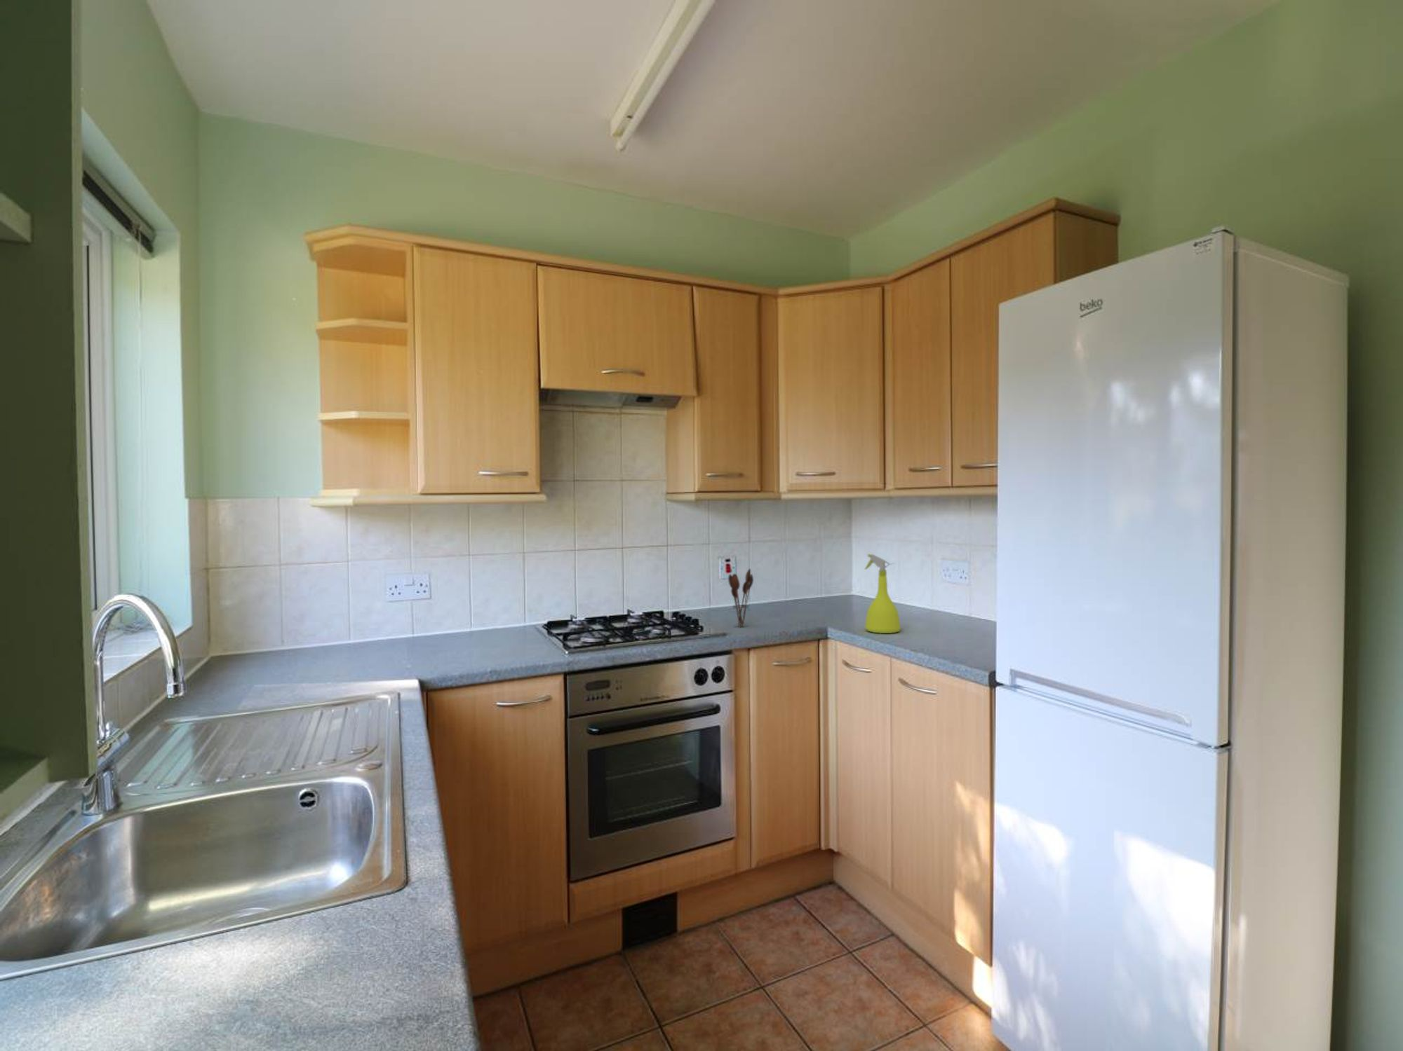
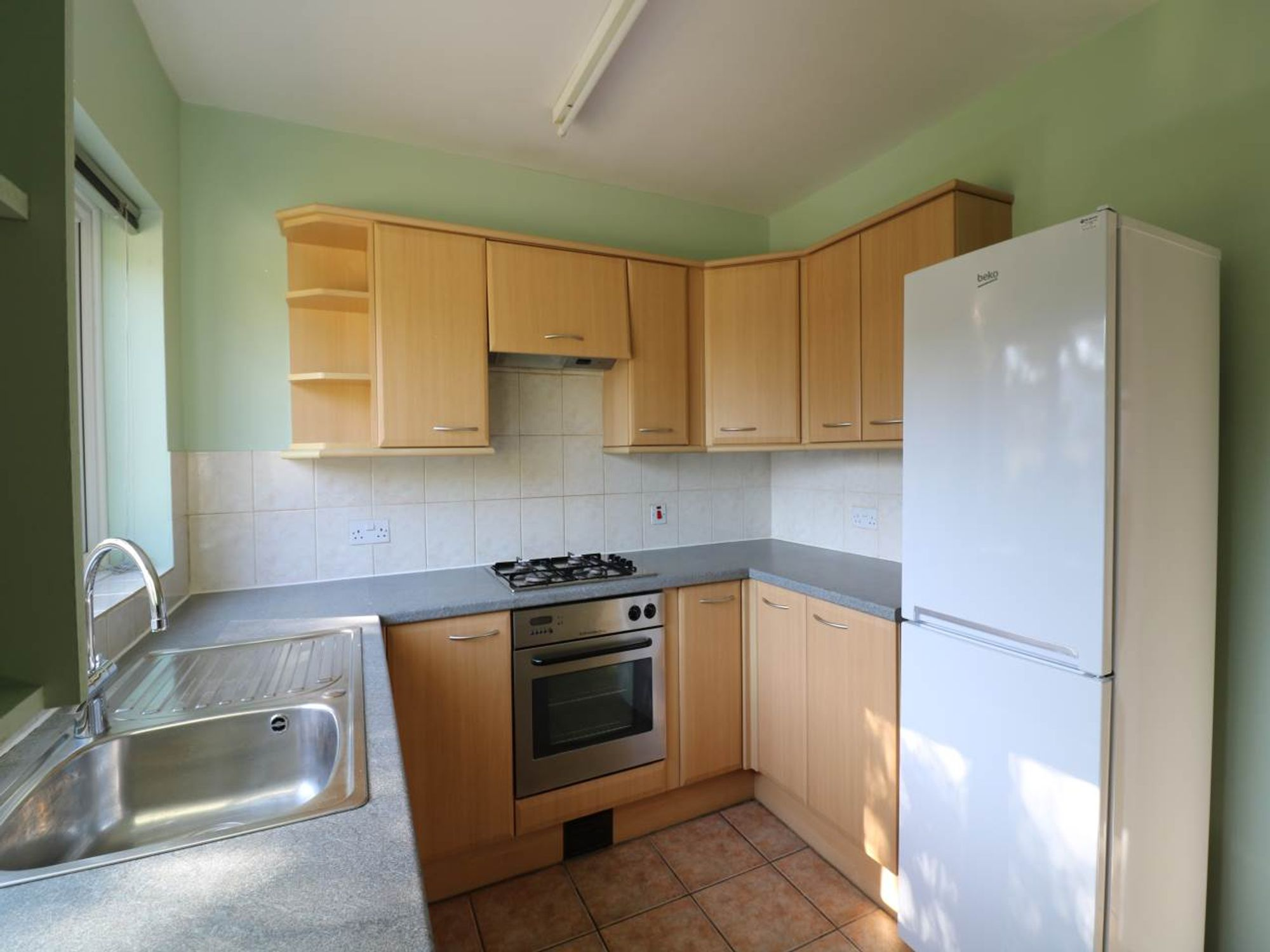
- utensil holder (742, 597)
- spray bottle (882, 592)
